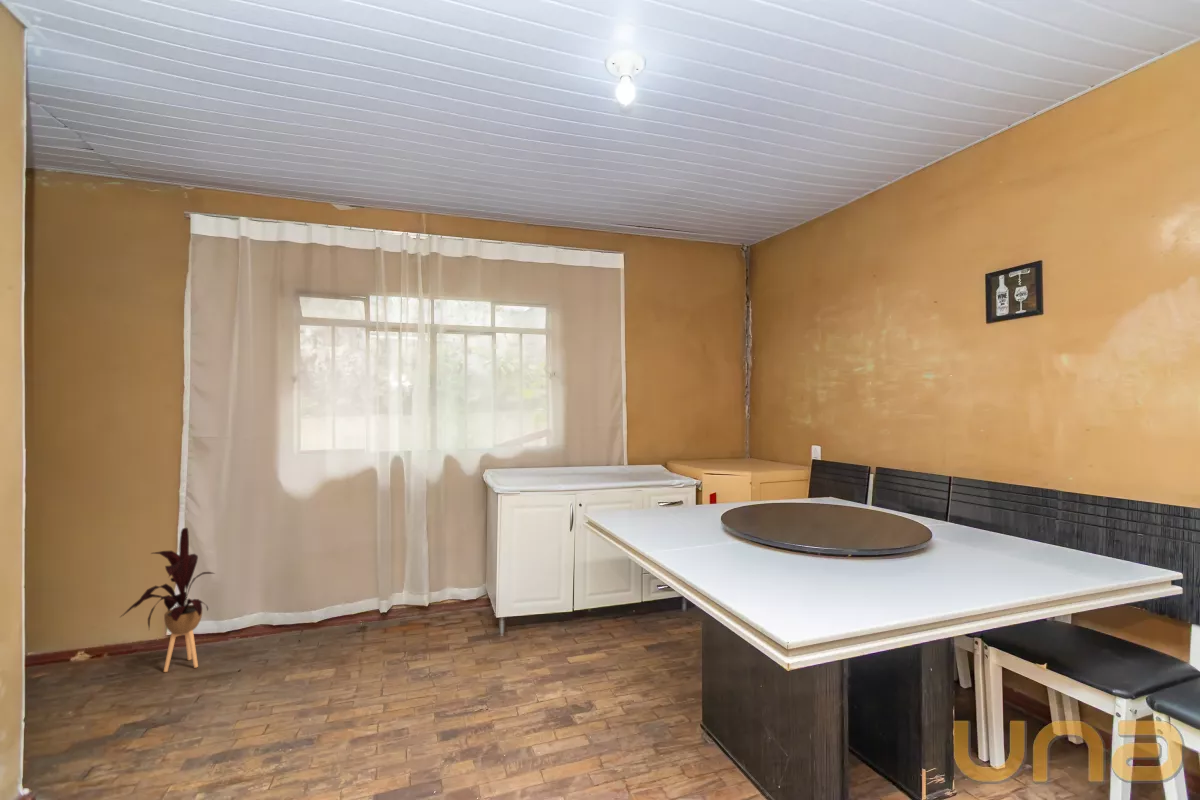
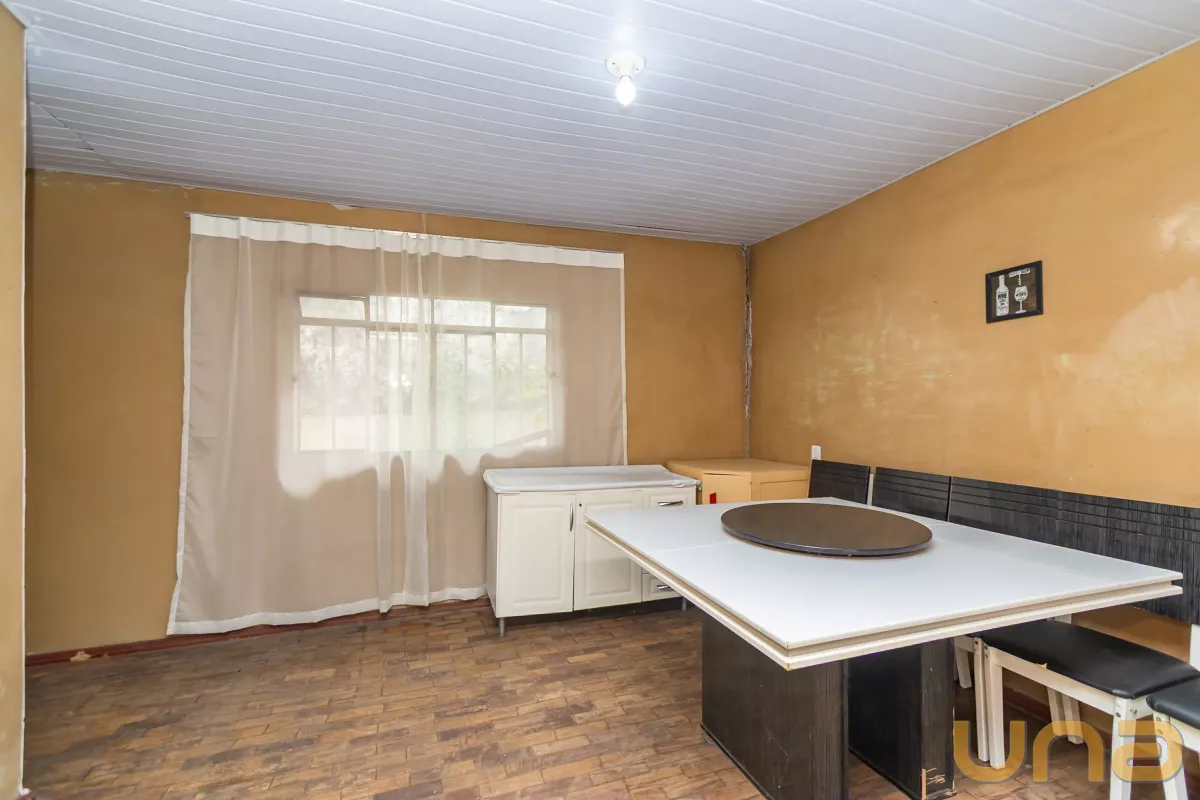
- house plant (172, 597)
